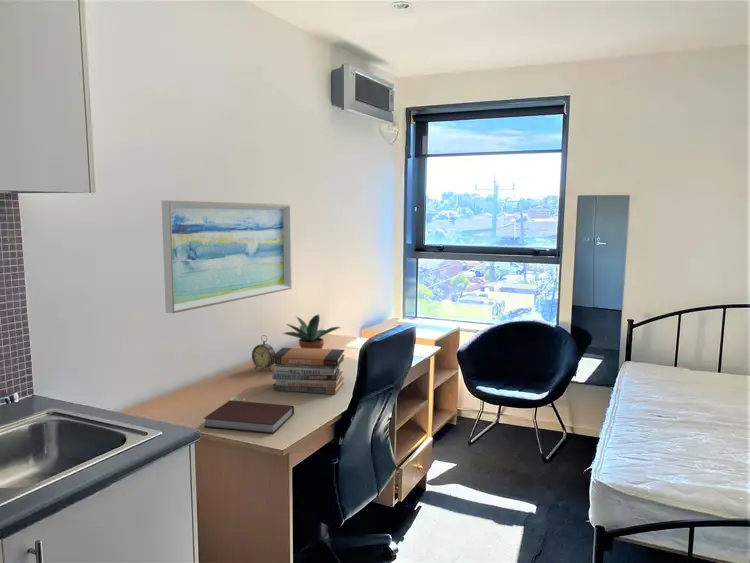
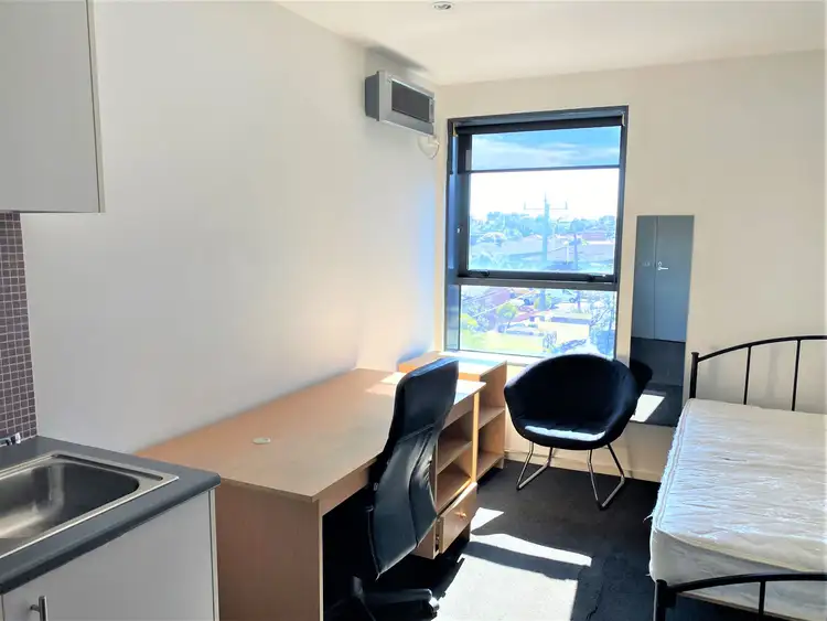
- book stack (308, 370)
- notebook (250, 415)
- wall art (236, 251)
- alarm clock (264, 352)
- potted plant (311, 336)
